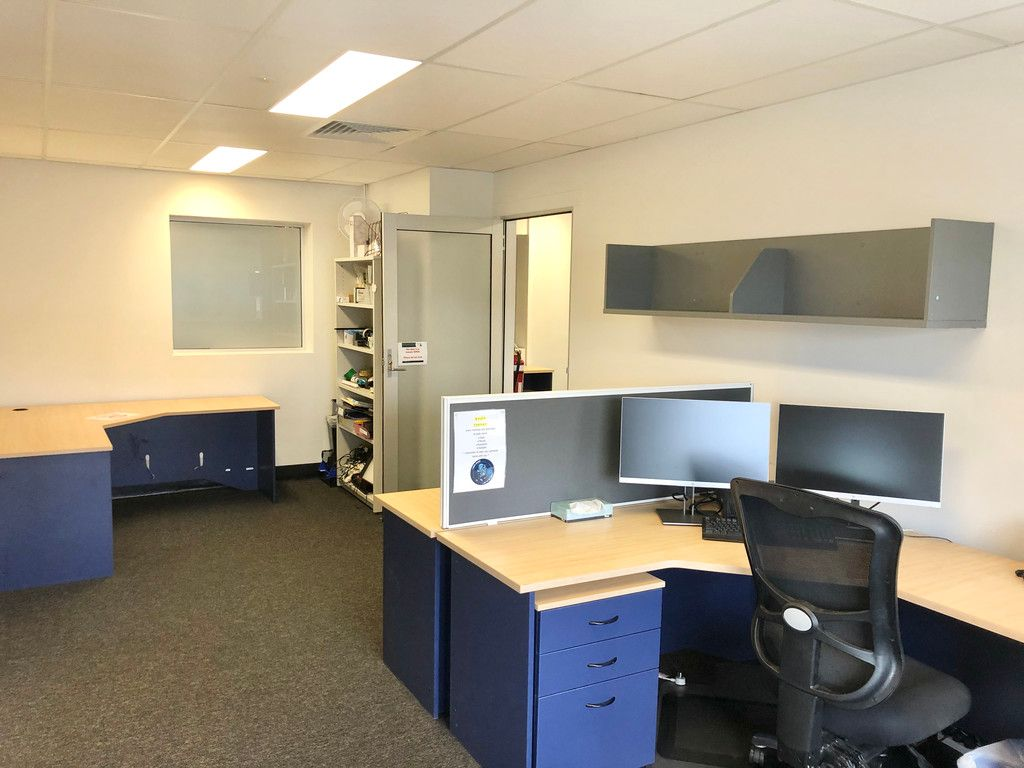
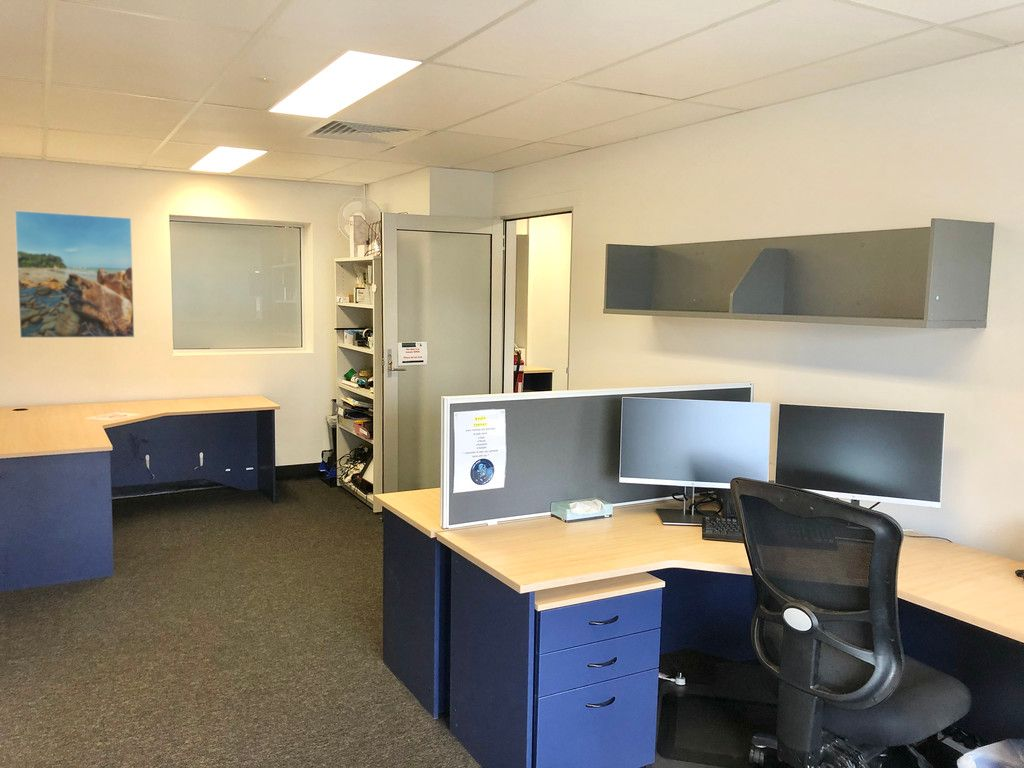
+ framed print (76, 276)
